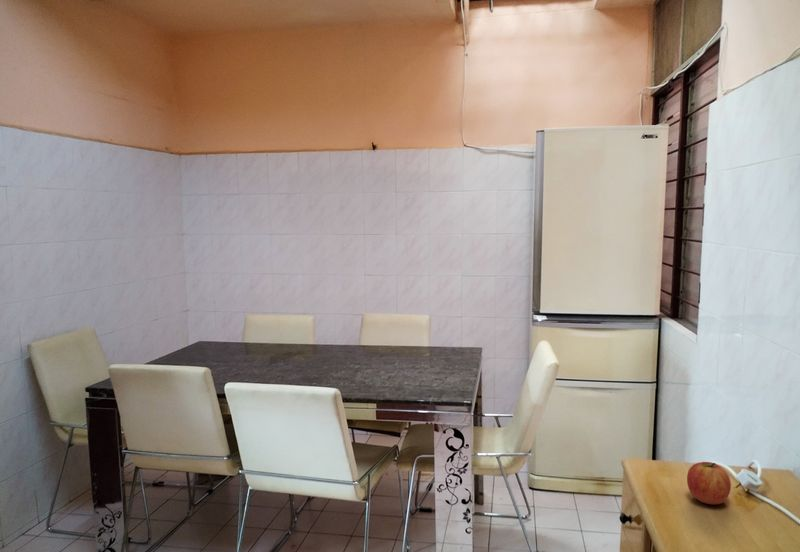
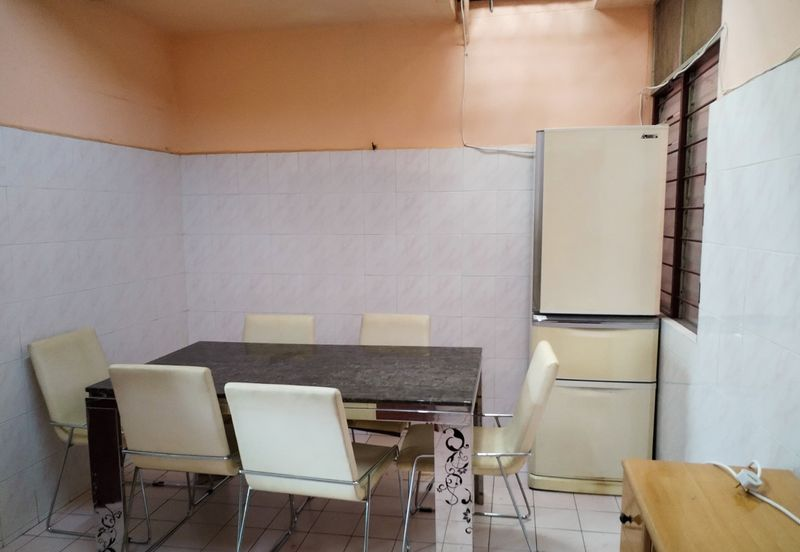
- apple (708, 480)
